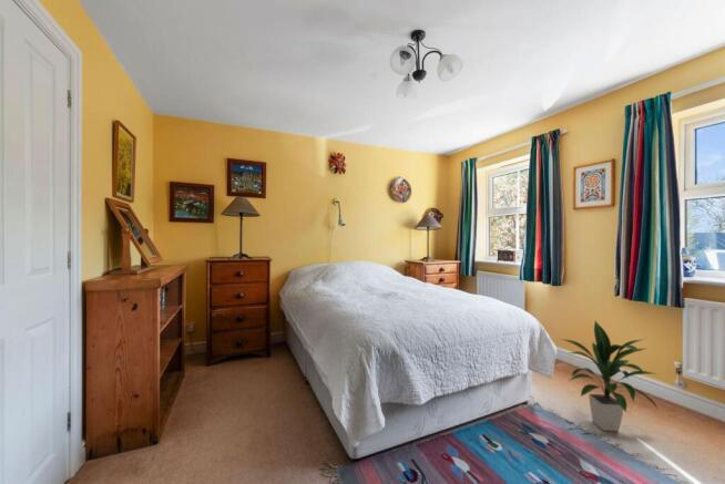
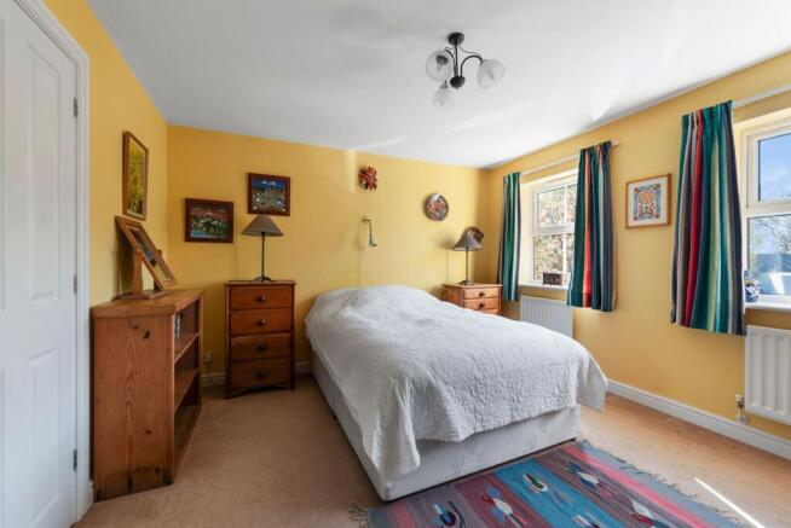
- indoor plant (611, 377)
